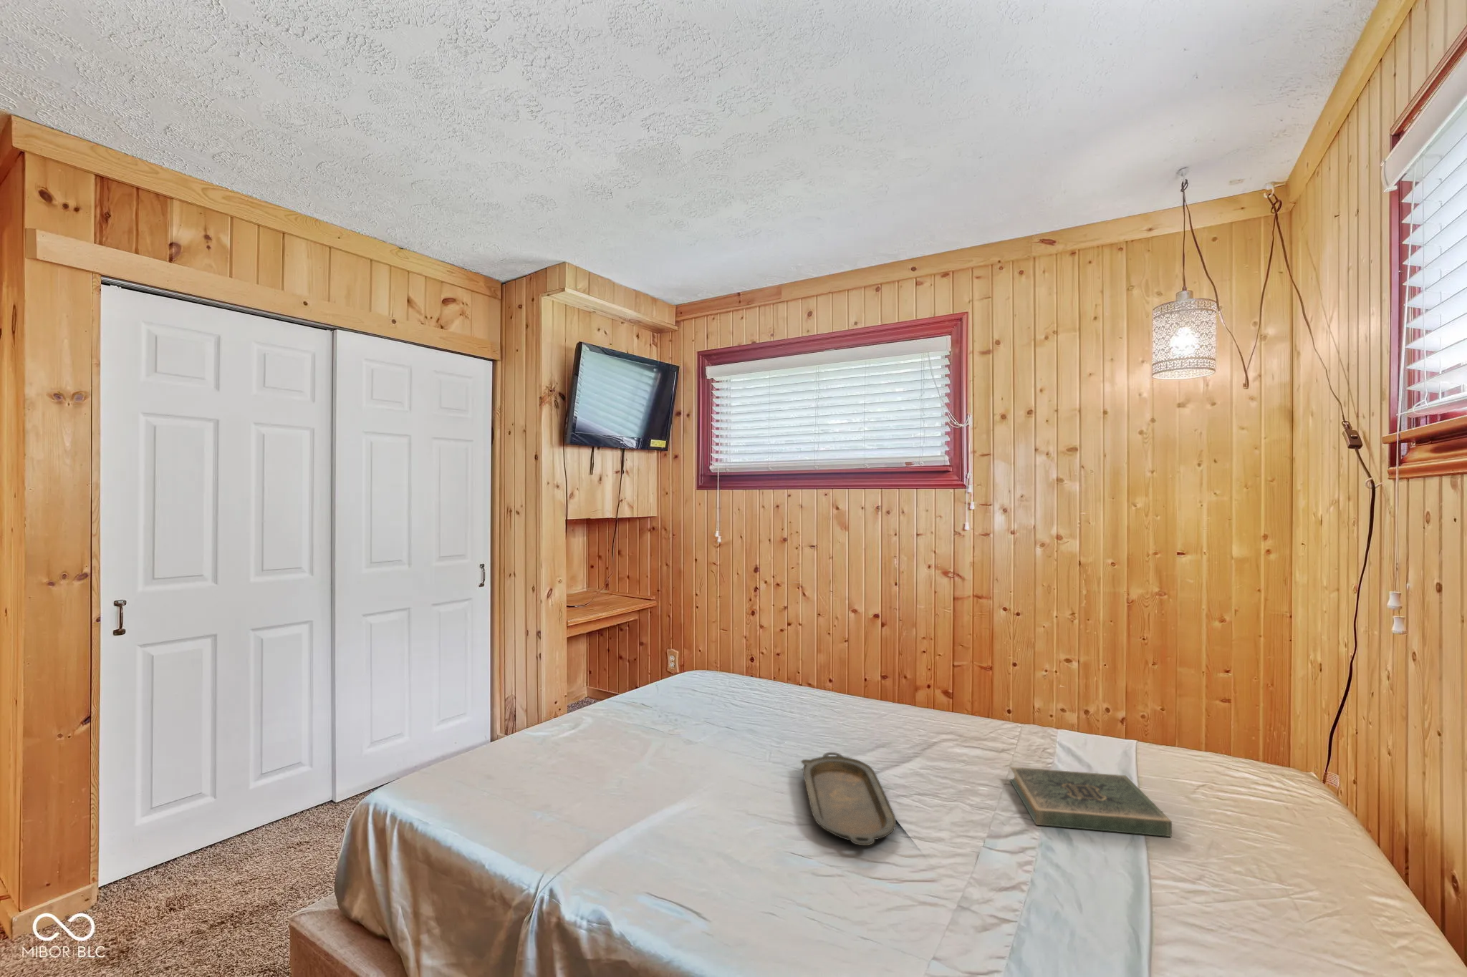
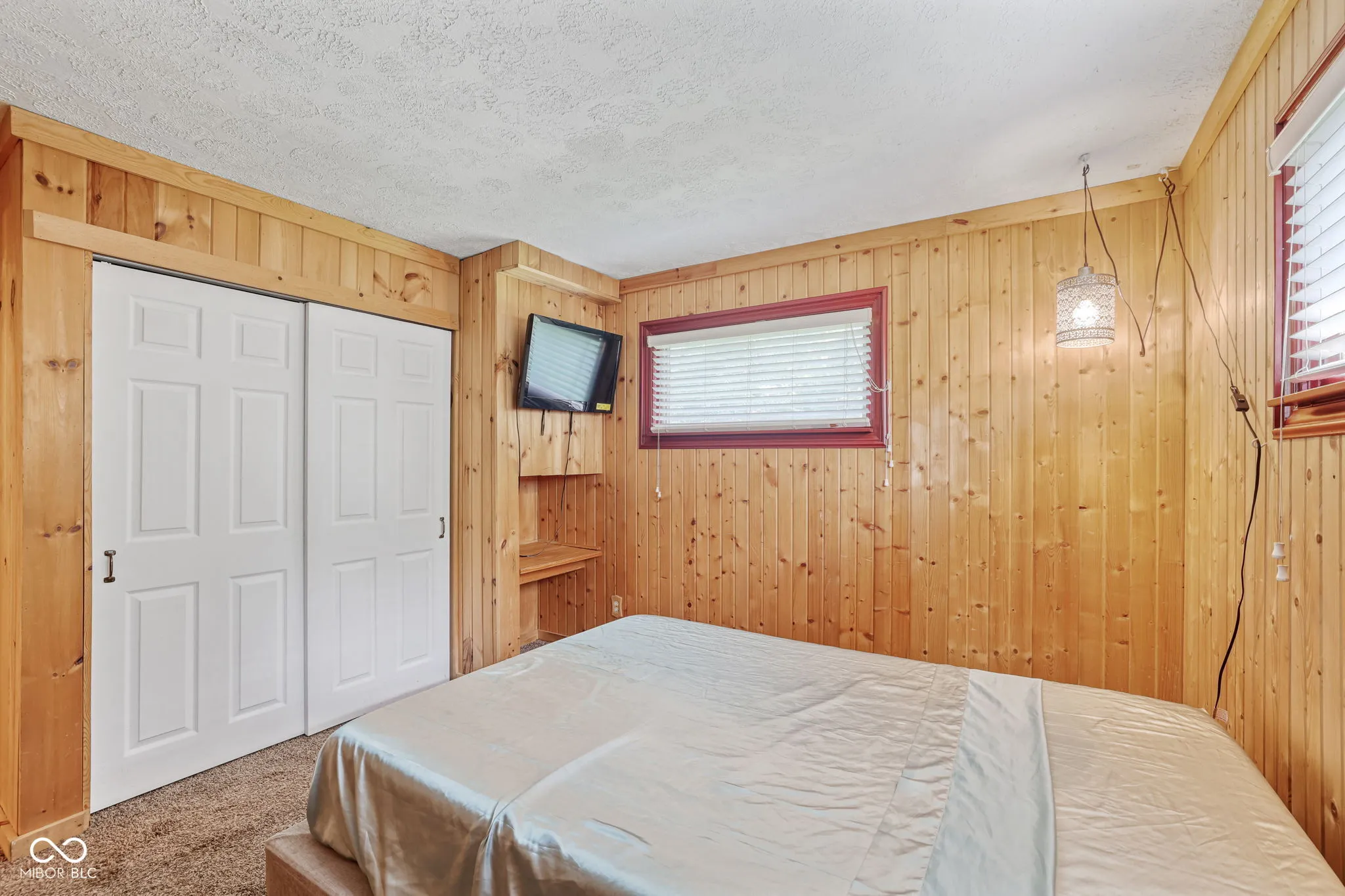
- serving tray (845, 796)
- book (1083, 798)
